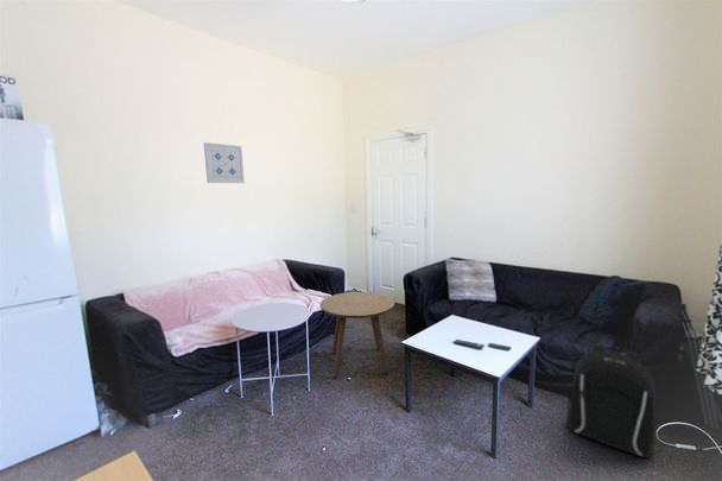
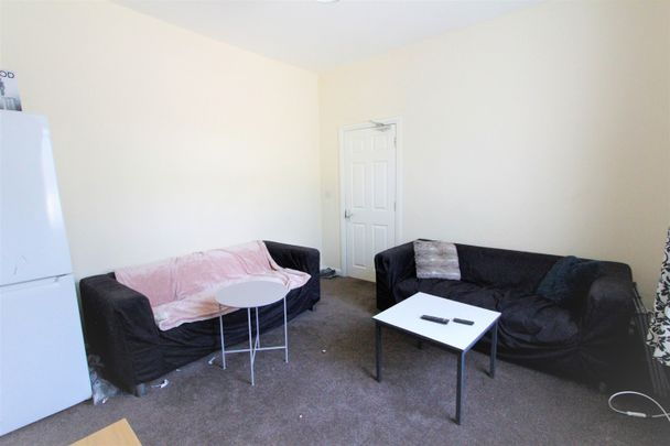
- wall art (224, 164)
- backpack (609, 393)
- side table (343, 333)
